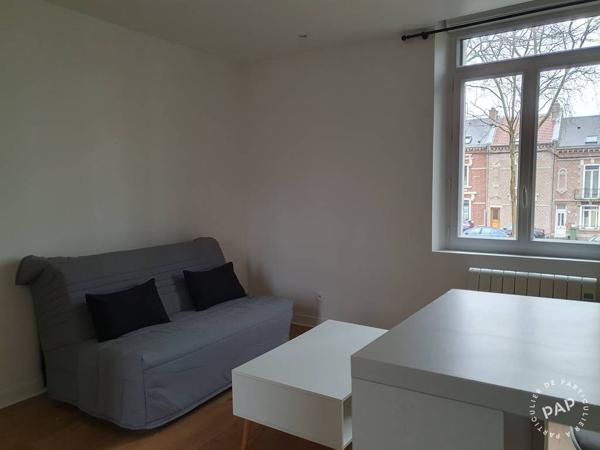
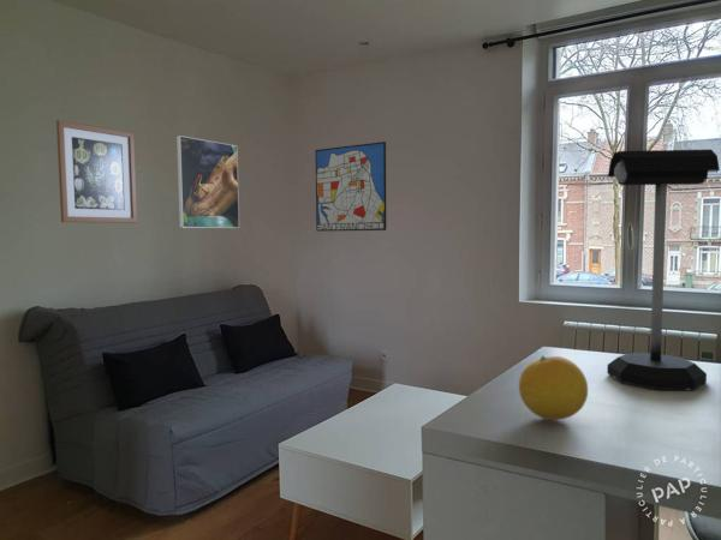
+ wall art (99, 174)
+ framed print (209, 184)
+ fruit (552, 386)
+ mailbox (657, 265)
+ wall art (348, 188)
